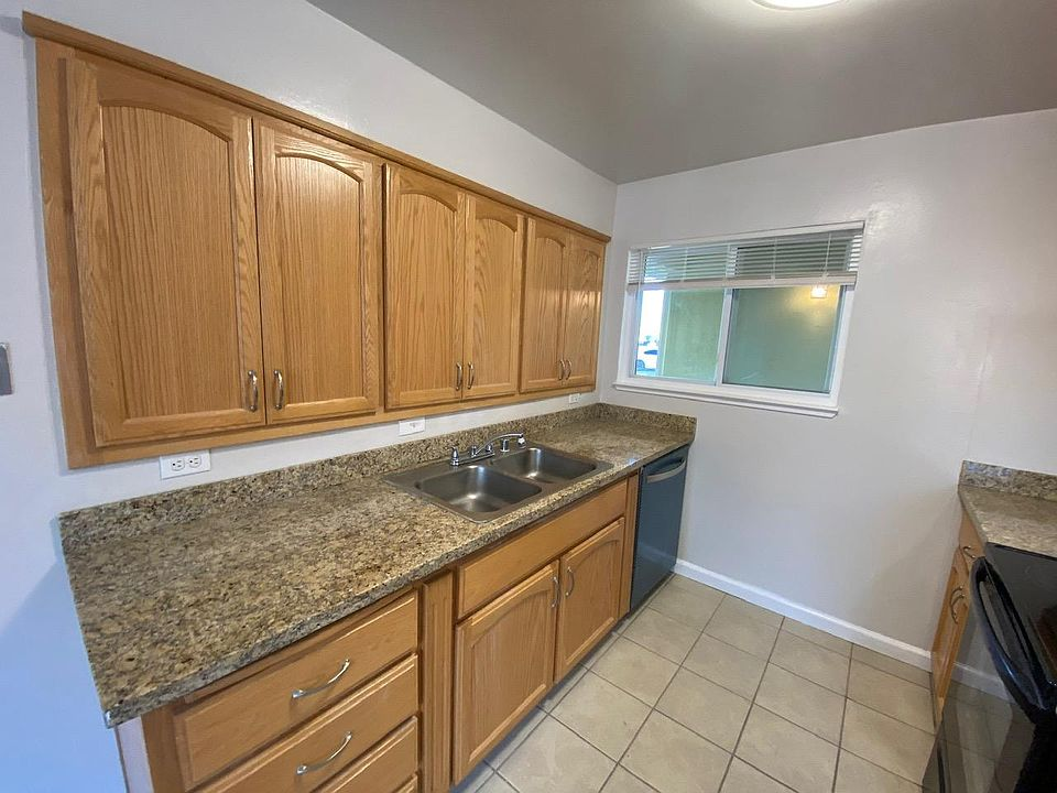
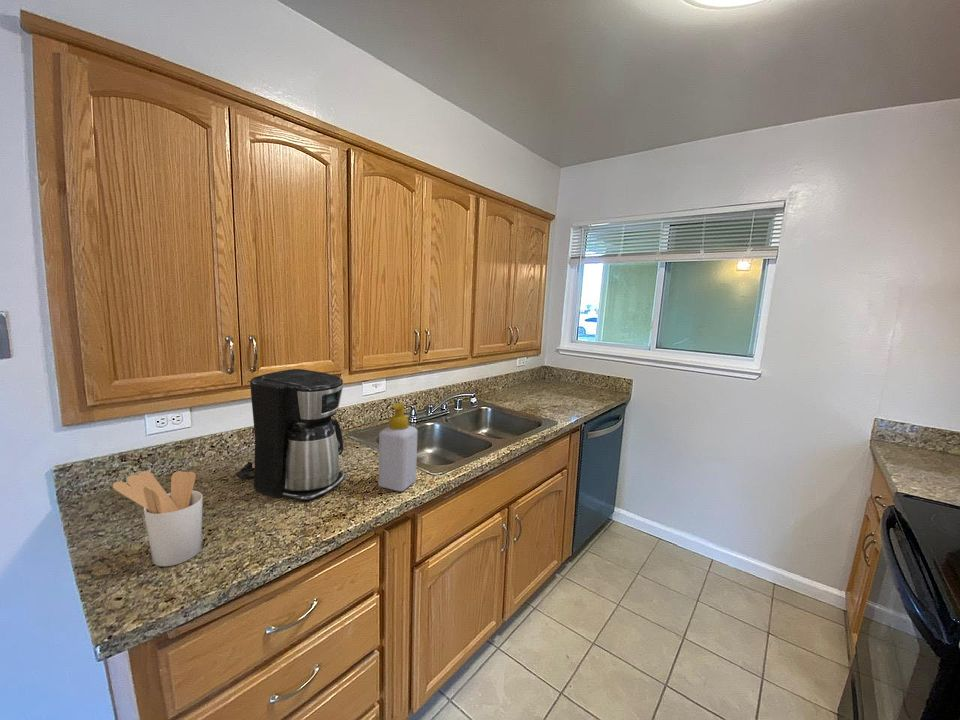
+ utensil holder (162, 514)
+ soap bottle (398, 444)
+ coffee maker (297, 425)
